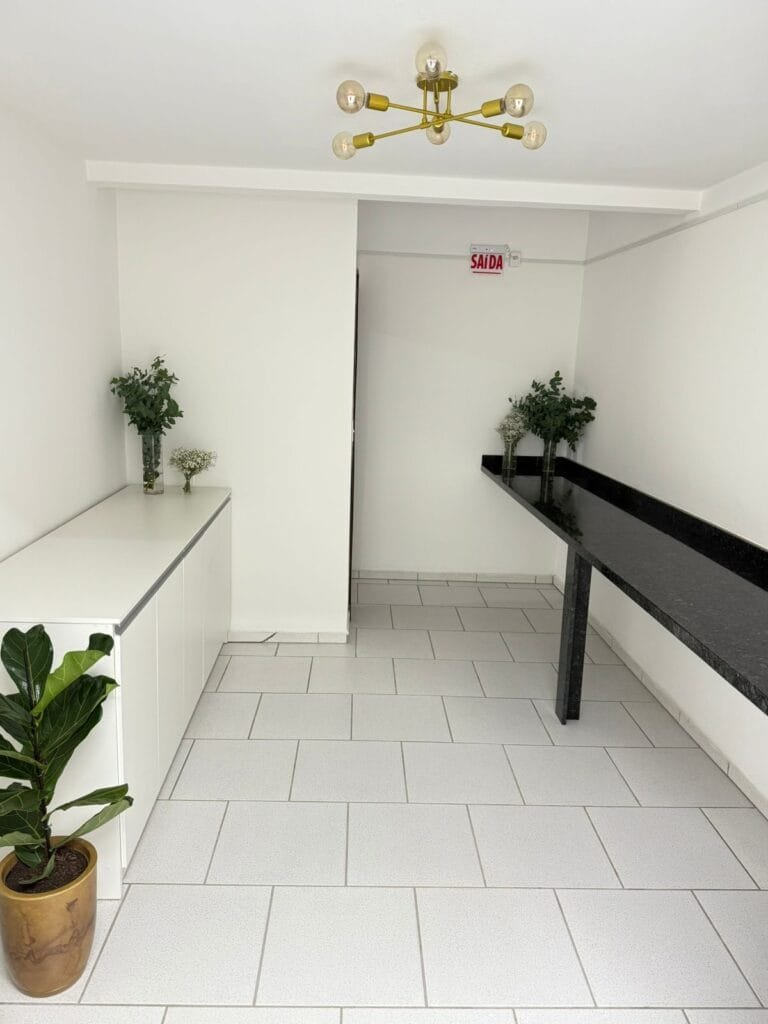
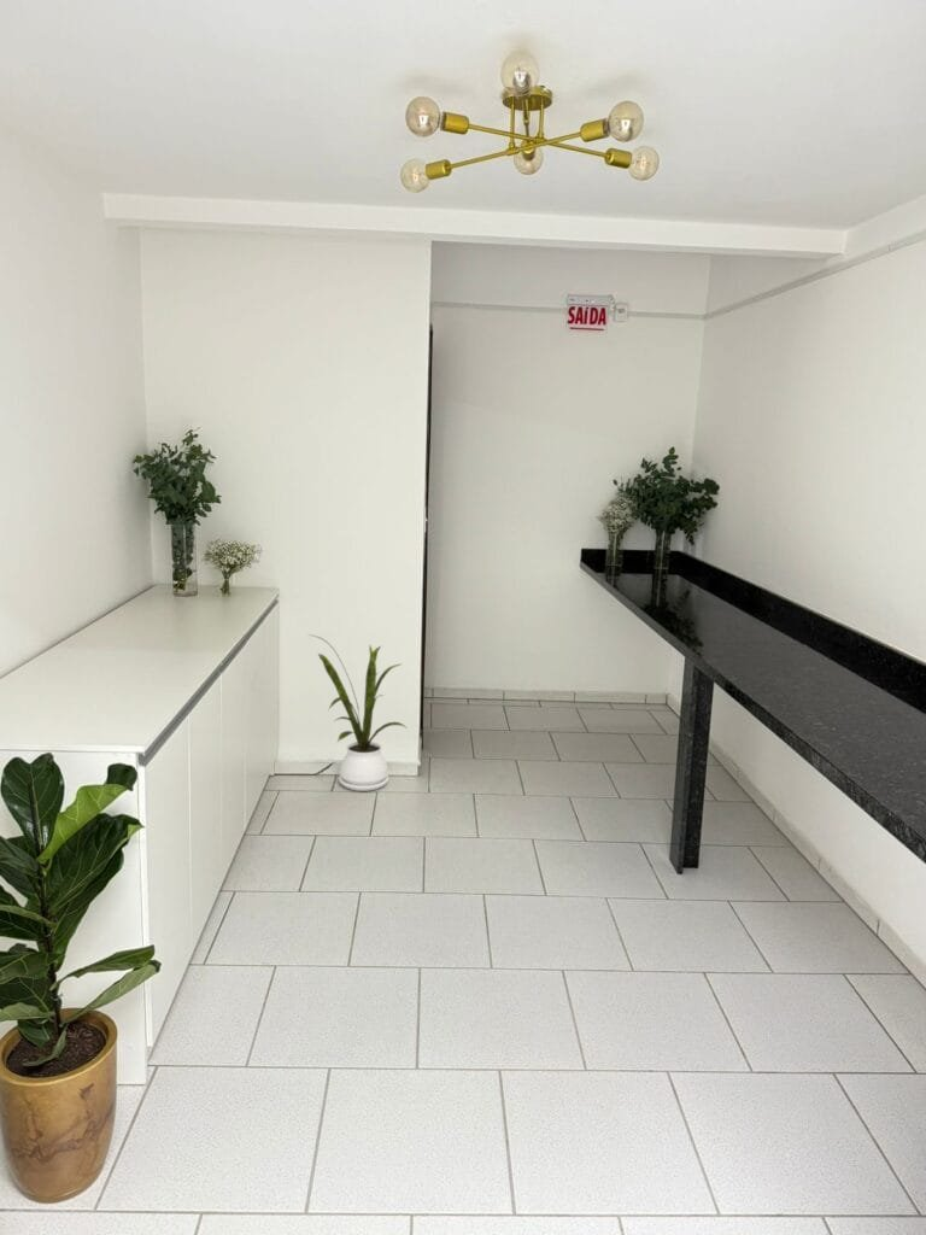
+ house plant (358, 710)
